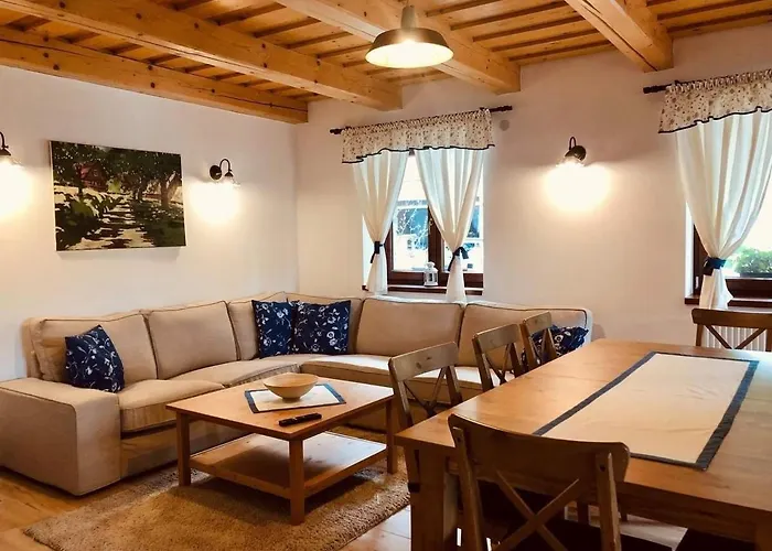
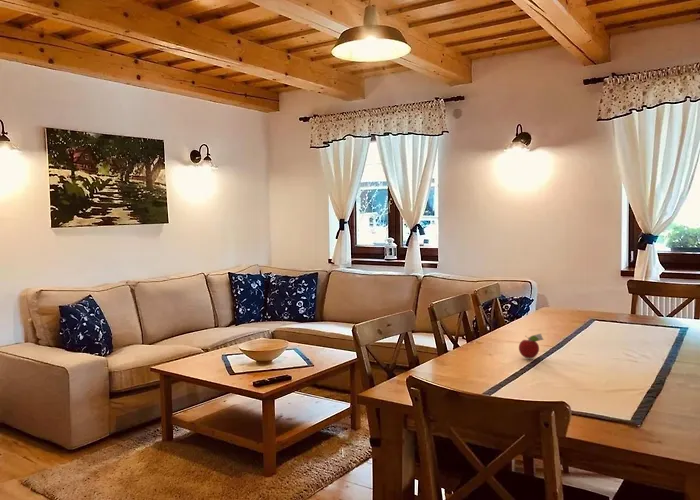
+ fruit (531, 344)
